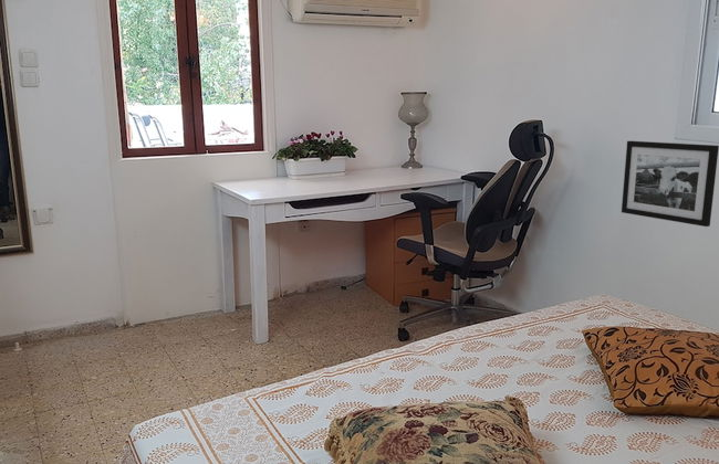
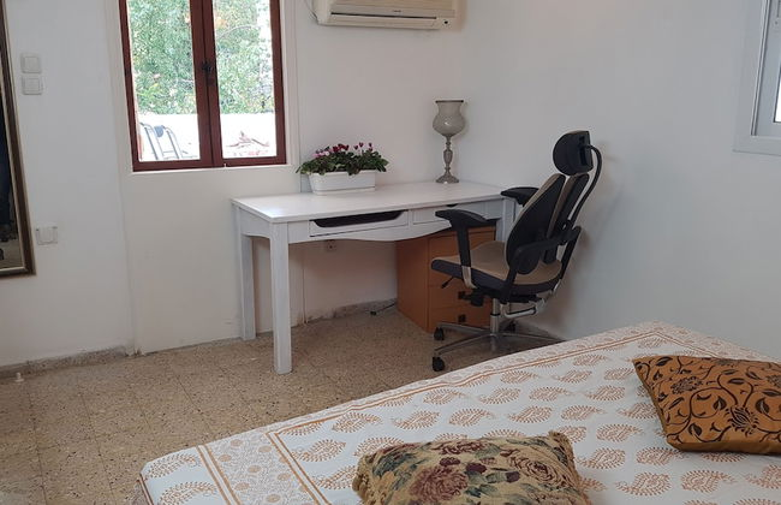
- picture frame (666, 181)
